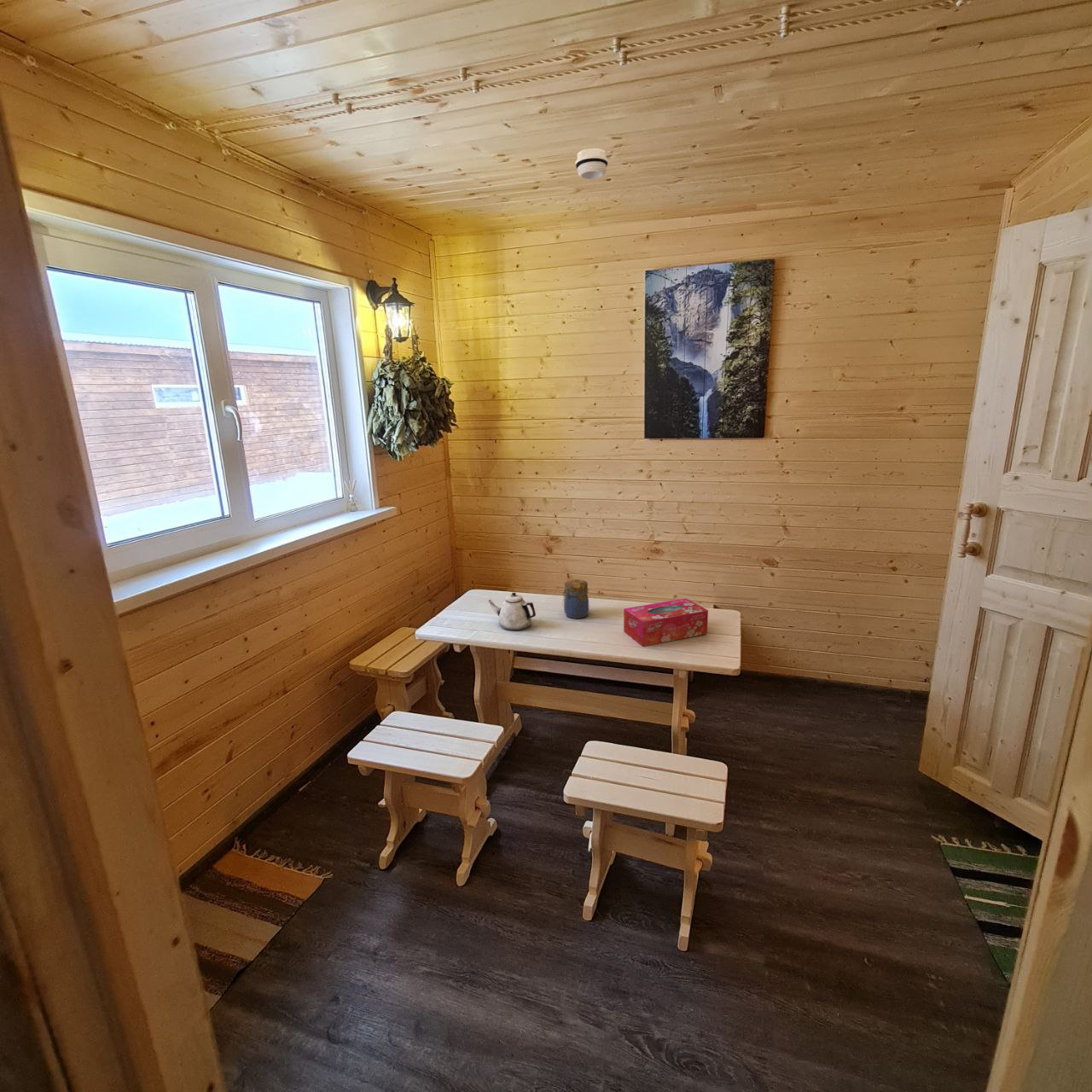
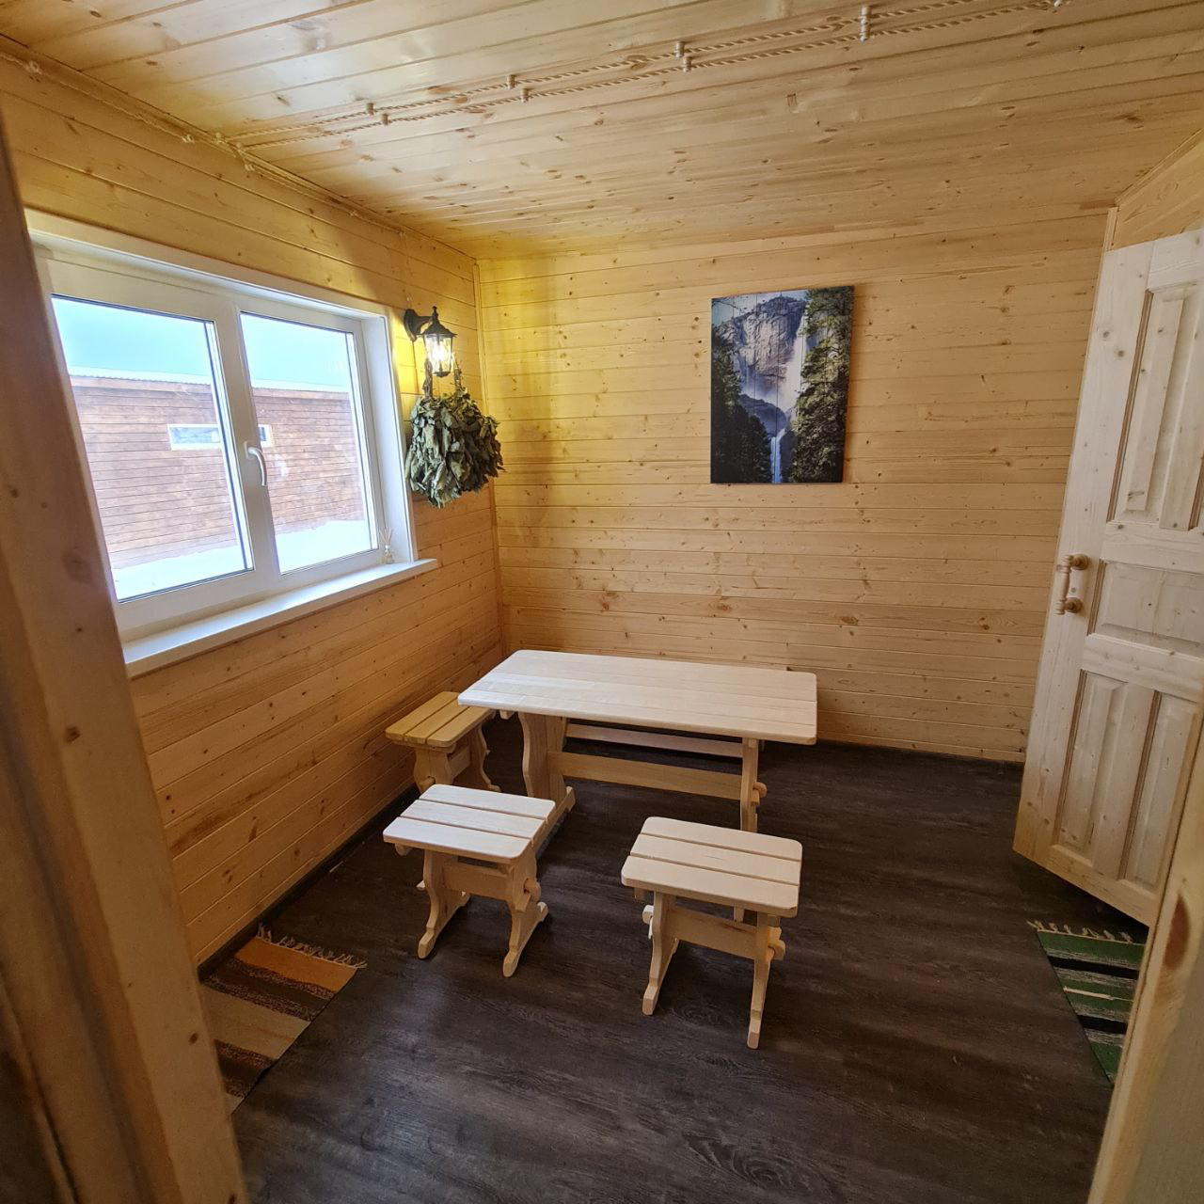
- tissue box (665, 621)
- jar (575, 598)
- teapot (511, 608)
- smoke detector (591, 165)
